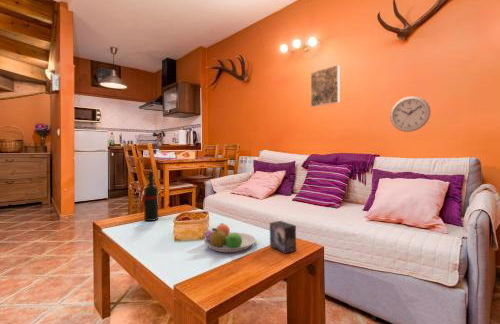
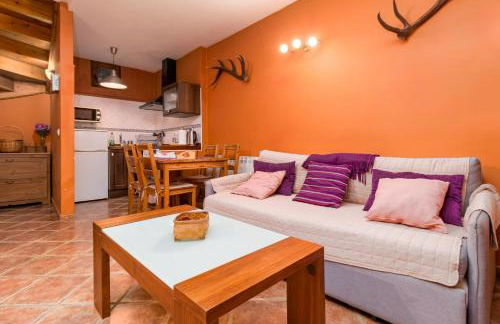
- fruit bowl (229, 235)
- small box (282, 236)
- wall clock (409, 114)
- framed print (324, 87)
- wine bottle (149, 194)
